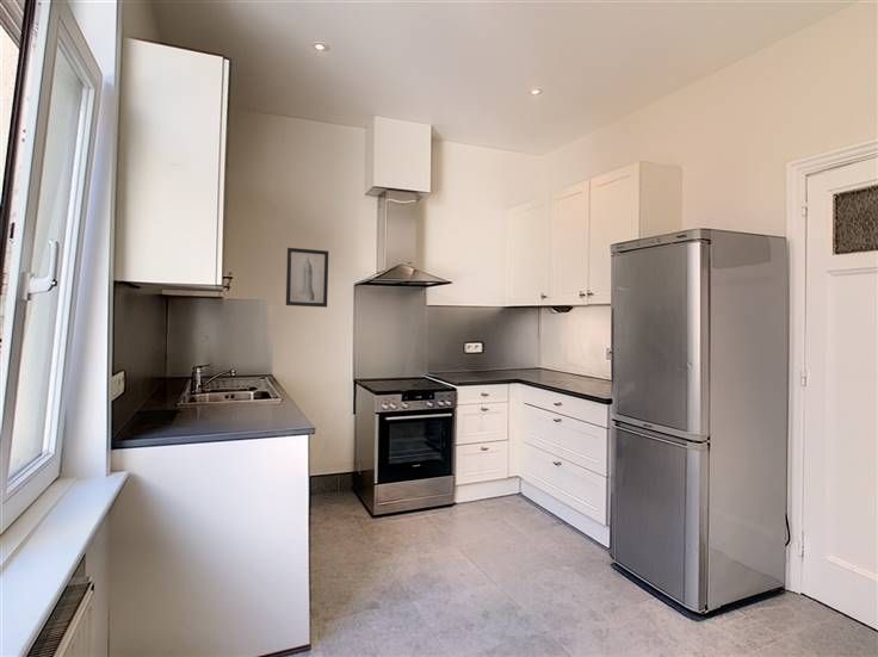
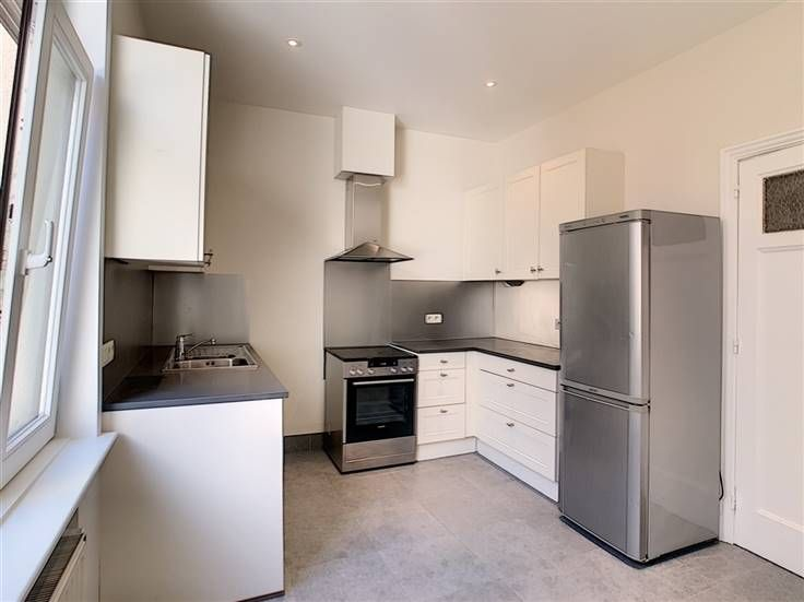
- wall art (307, 278)
